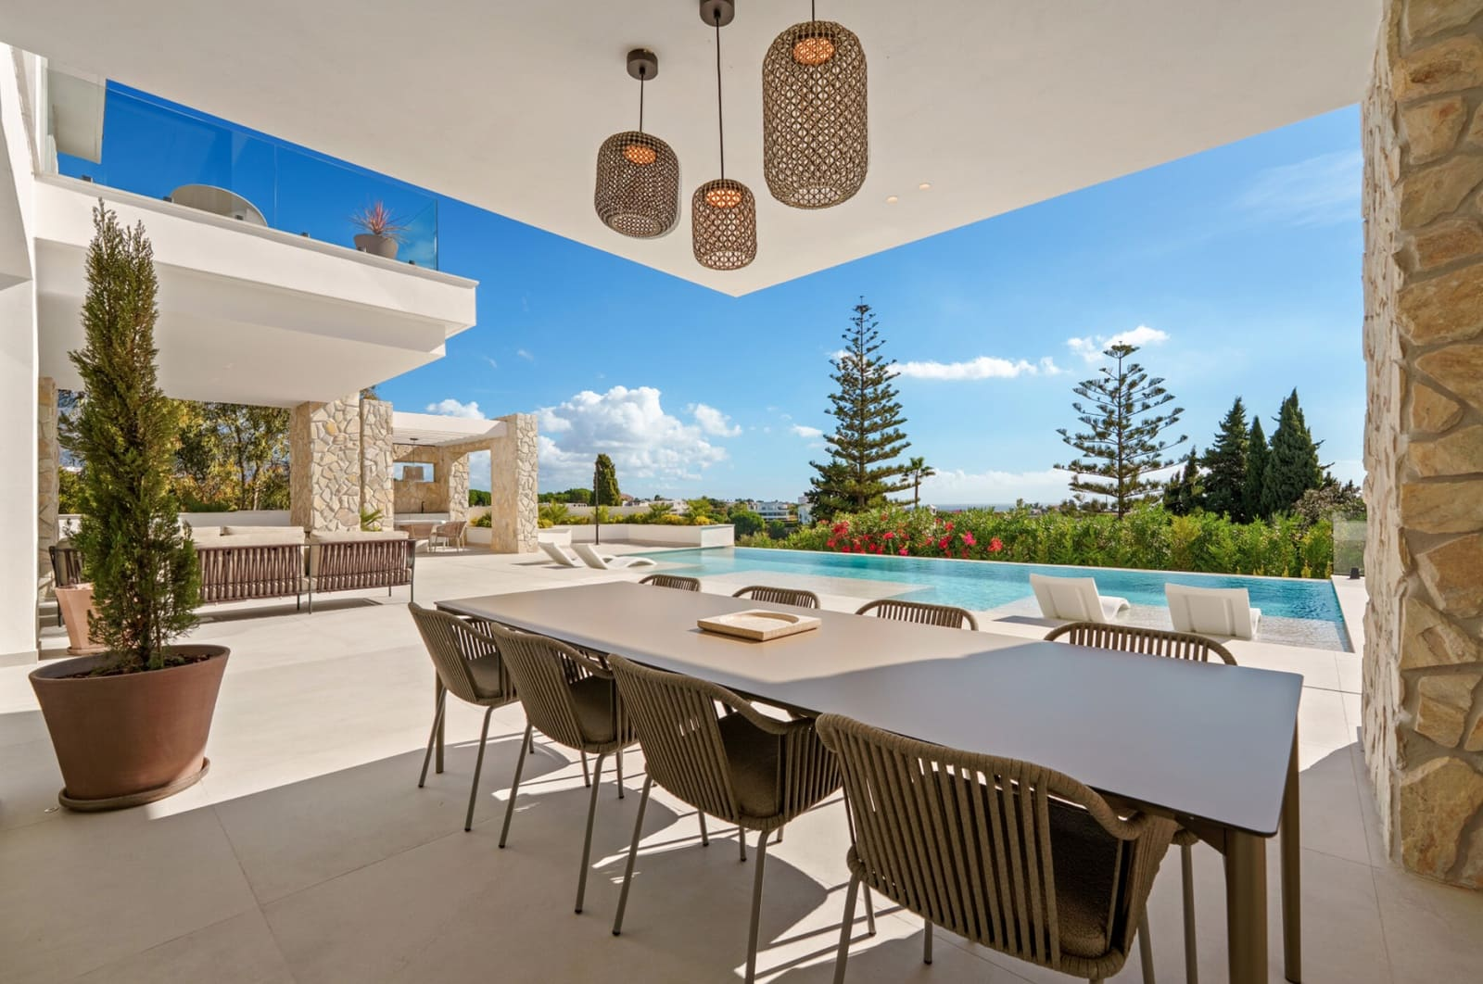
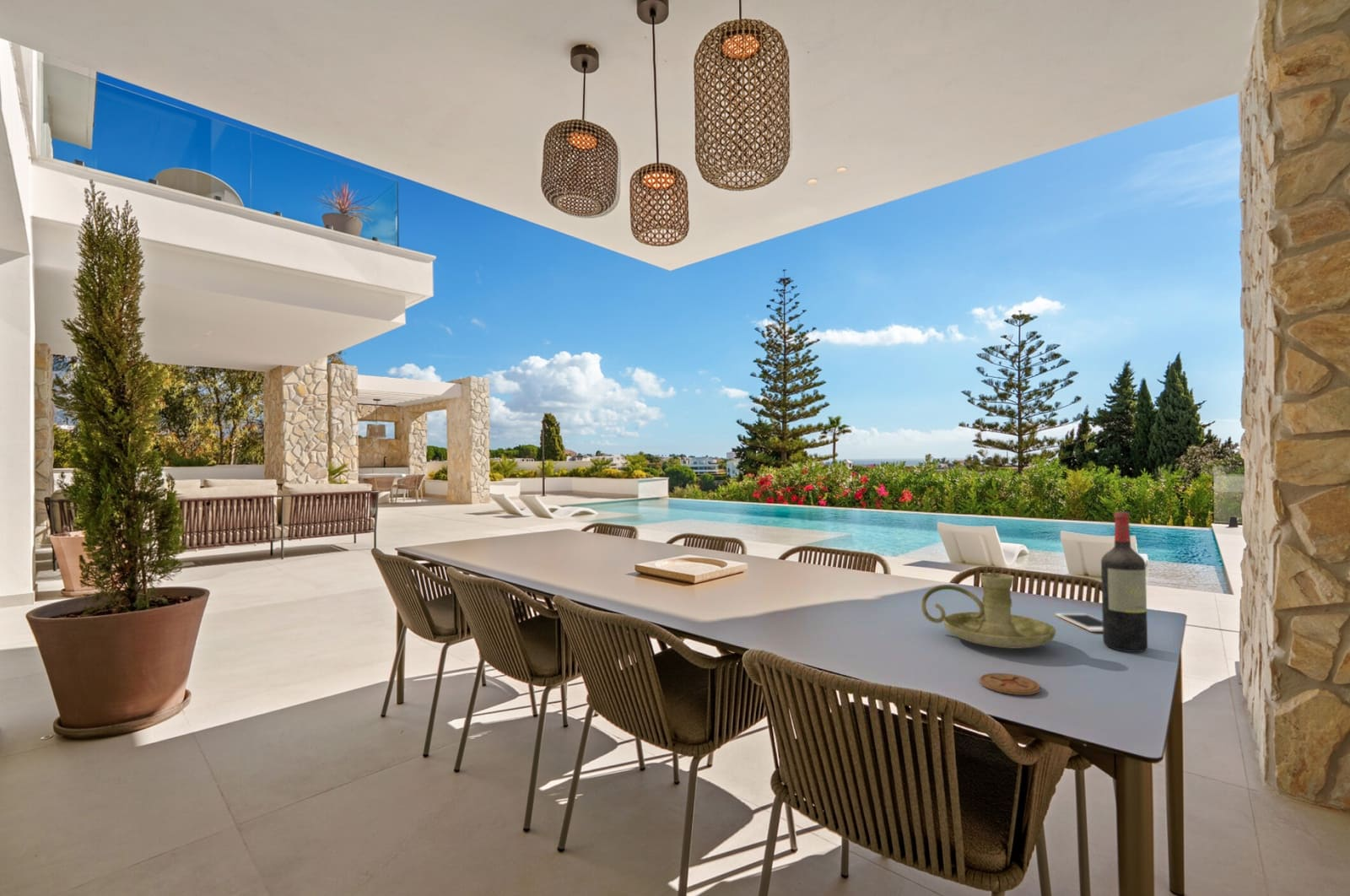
+ wine bottle (1123, 579)
+ coaster (1009, 683)
+ candle holder (984, 607)
+ cell phone (1088, 622)
